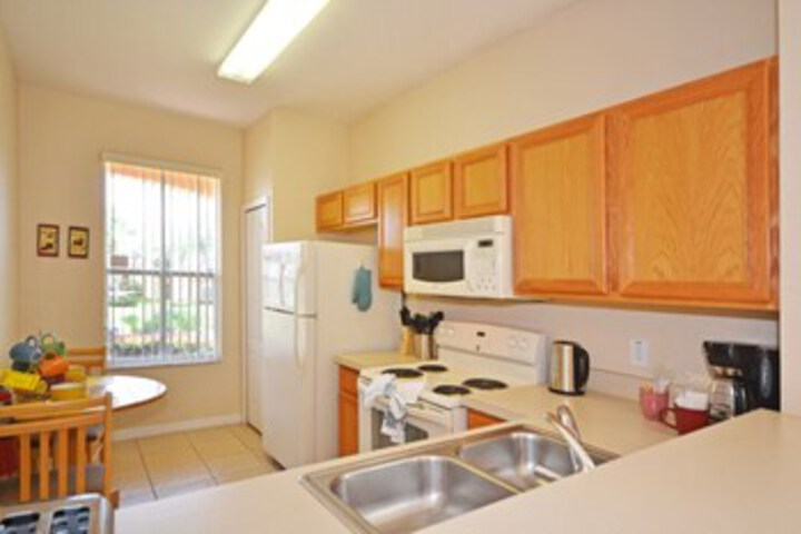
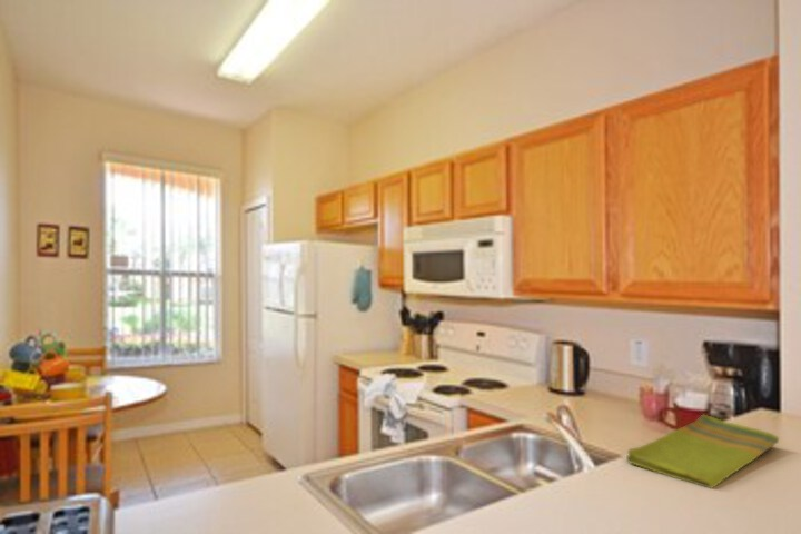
+ dish towel (705, 446)
